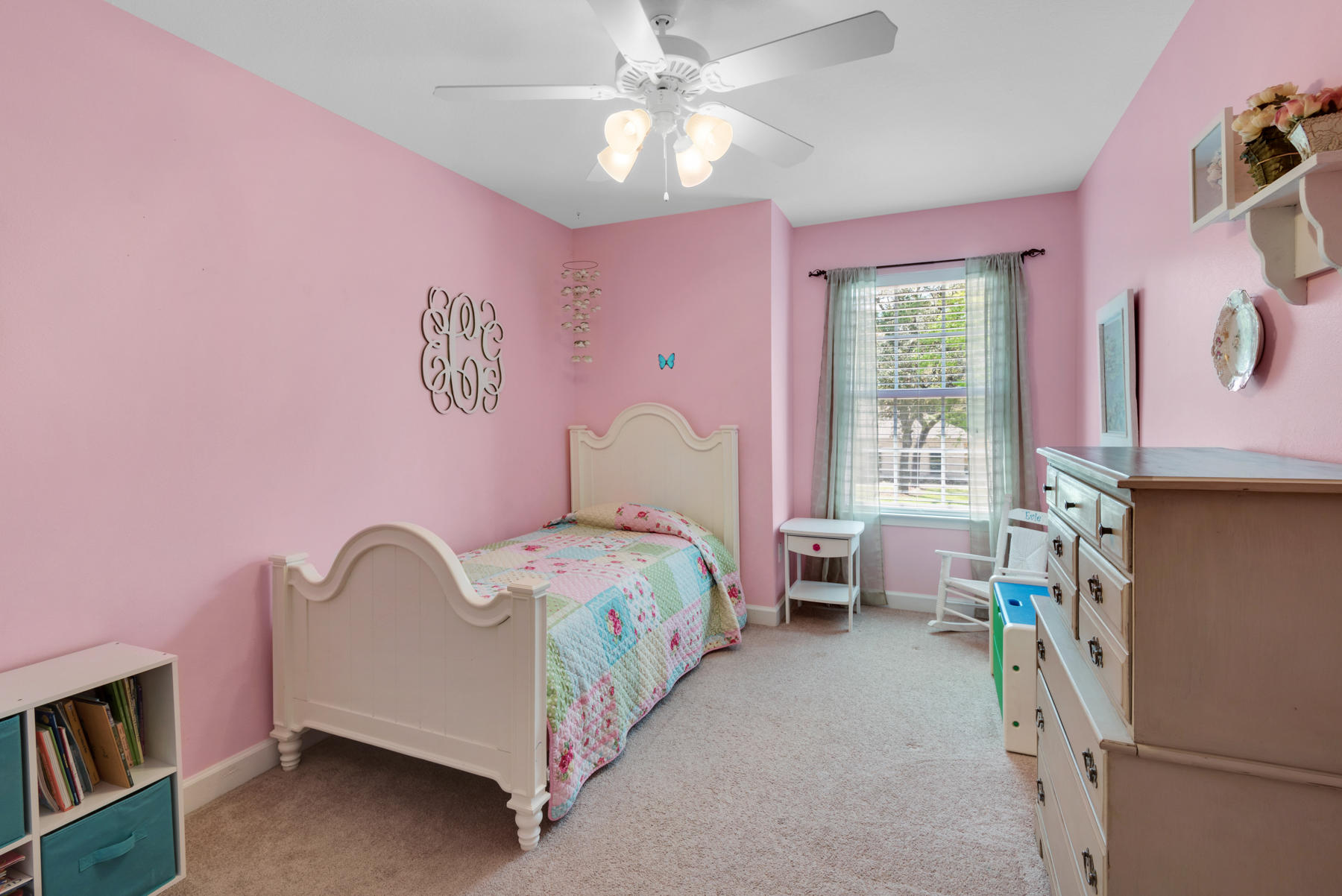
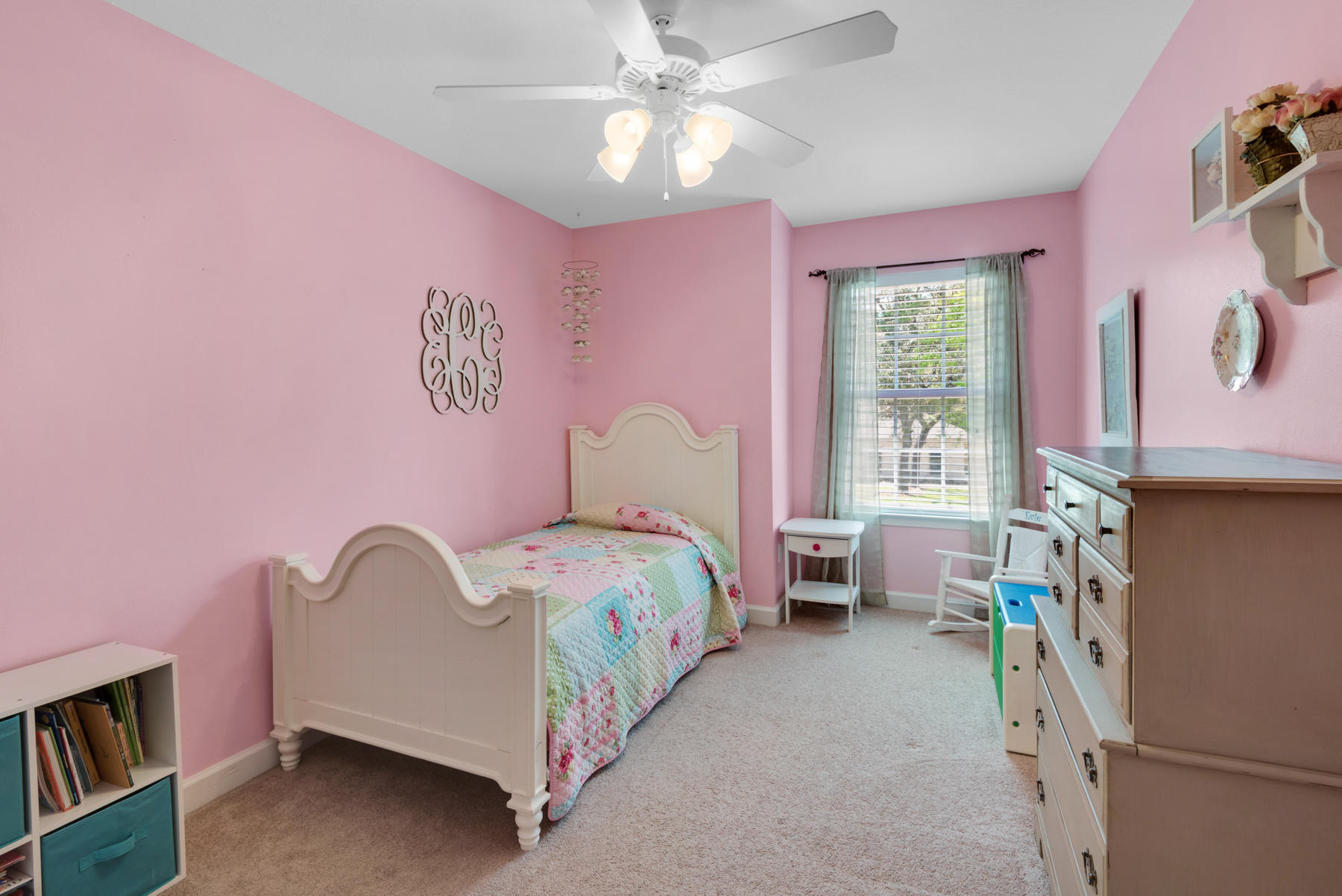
- decorative butterfly (666, 361)
